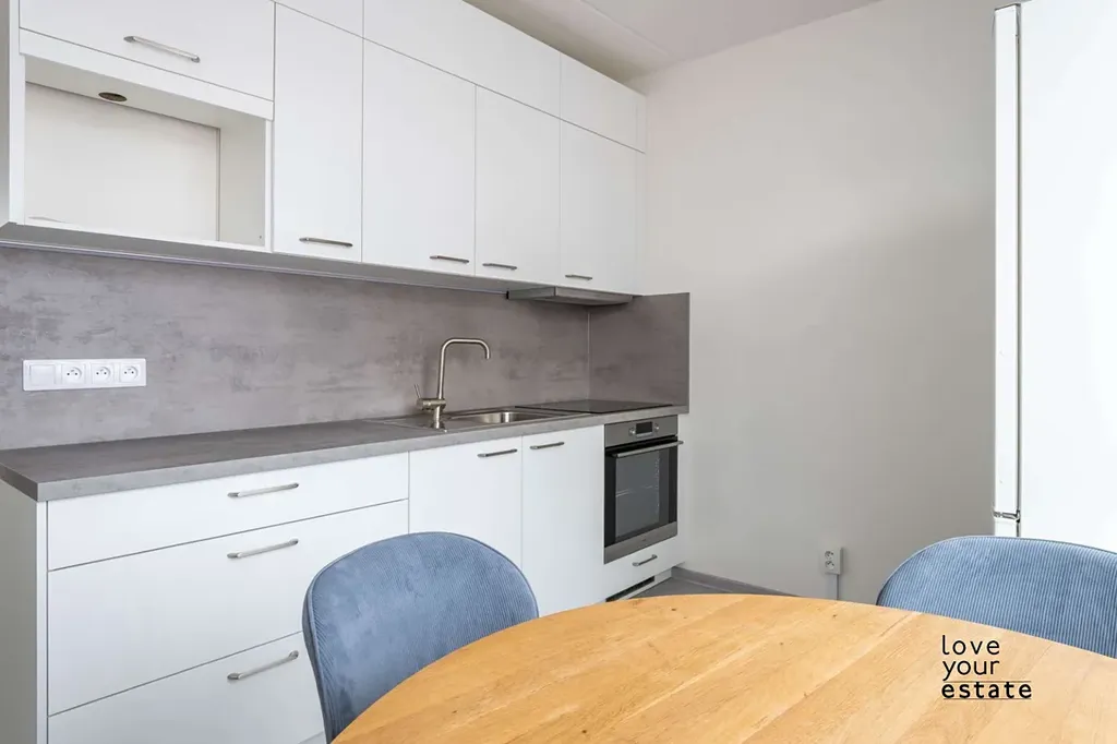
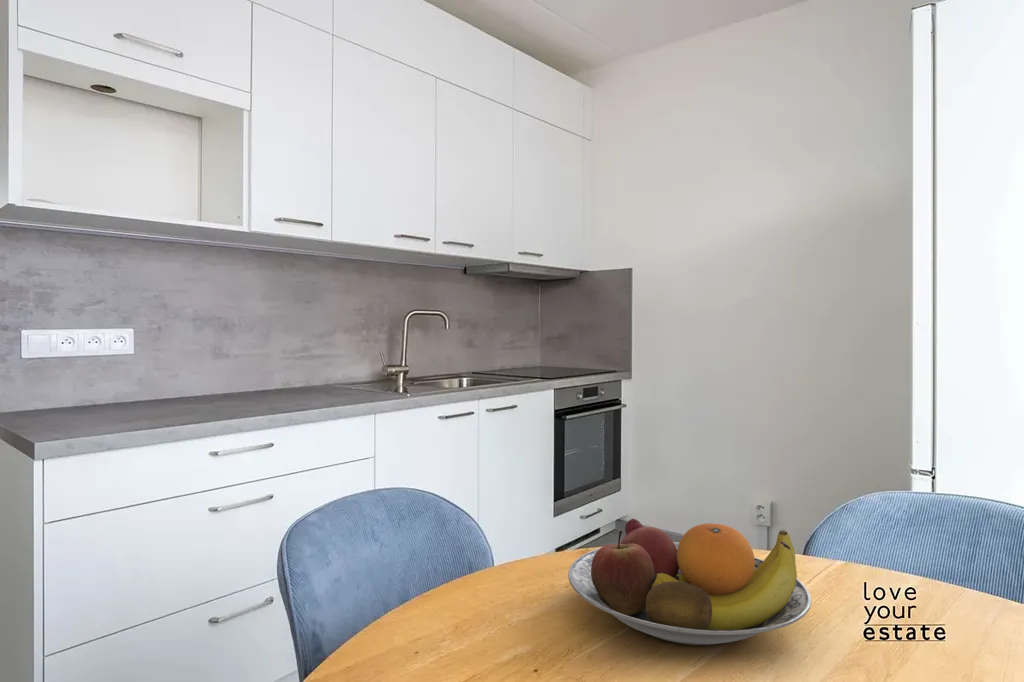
+ fruit bowl (684, 569)
